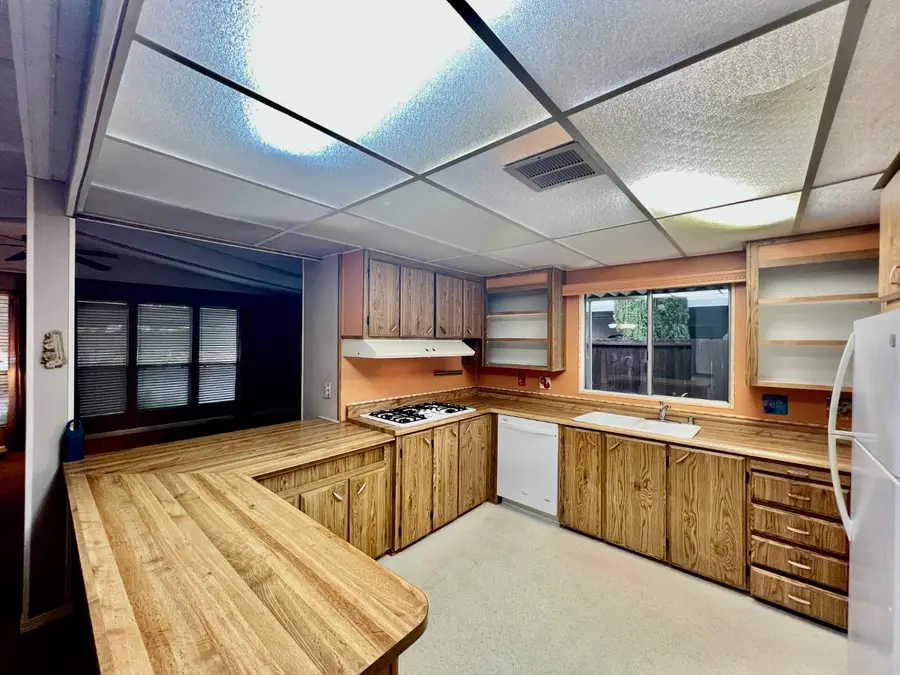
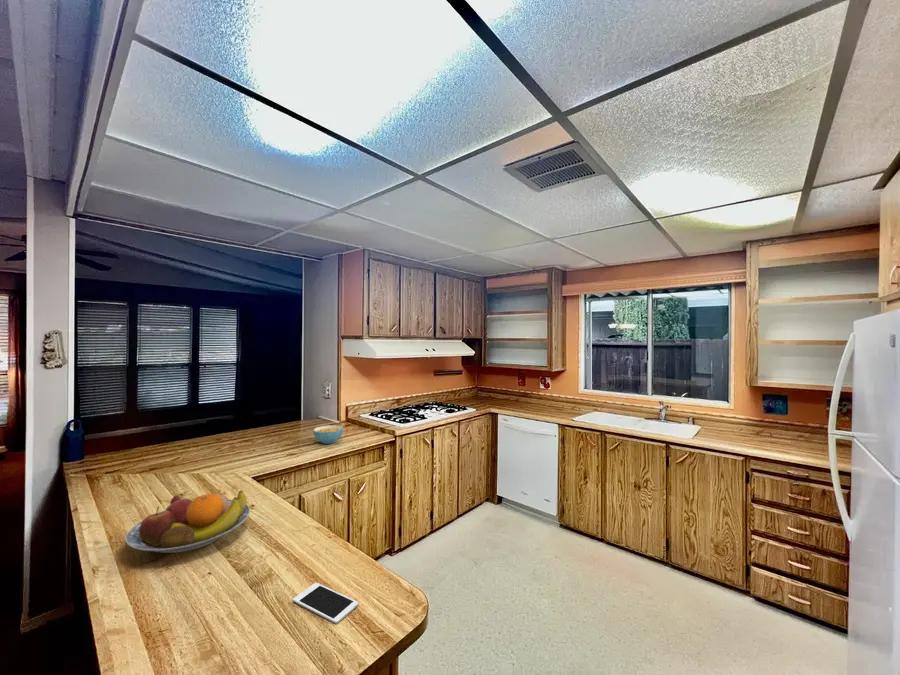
+ fruit bowl (192, 517)
+ cell phone (325, 601)
+ cereal bowl (328, 435)
